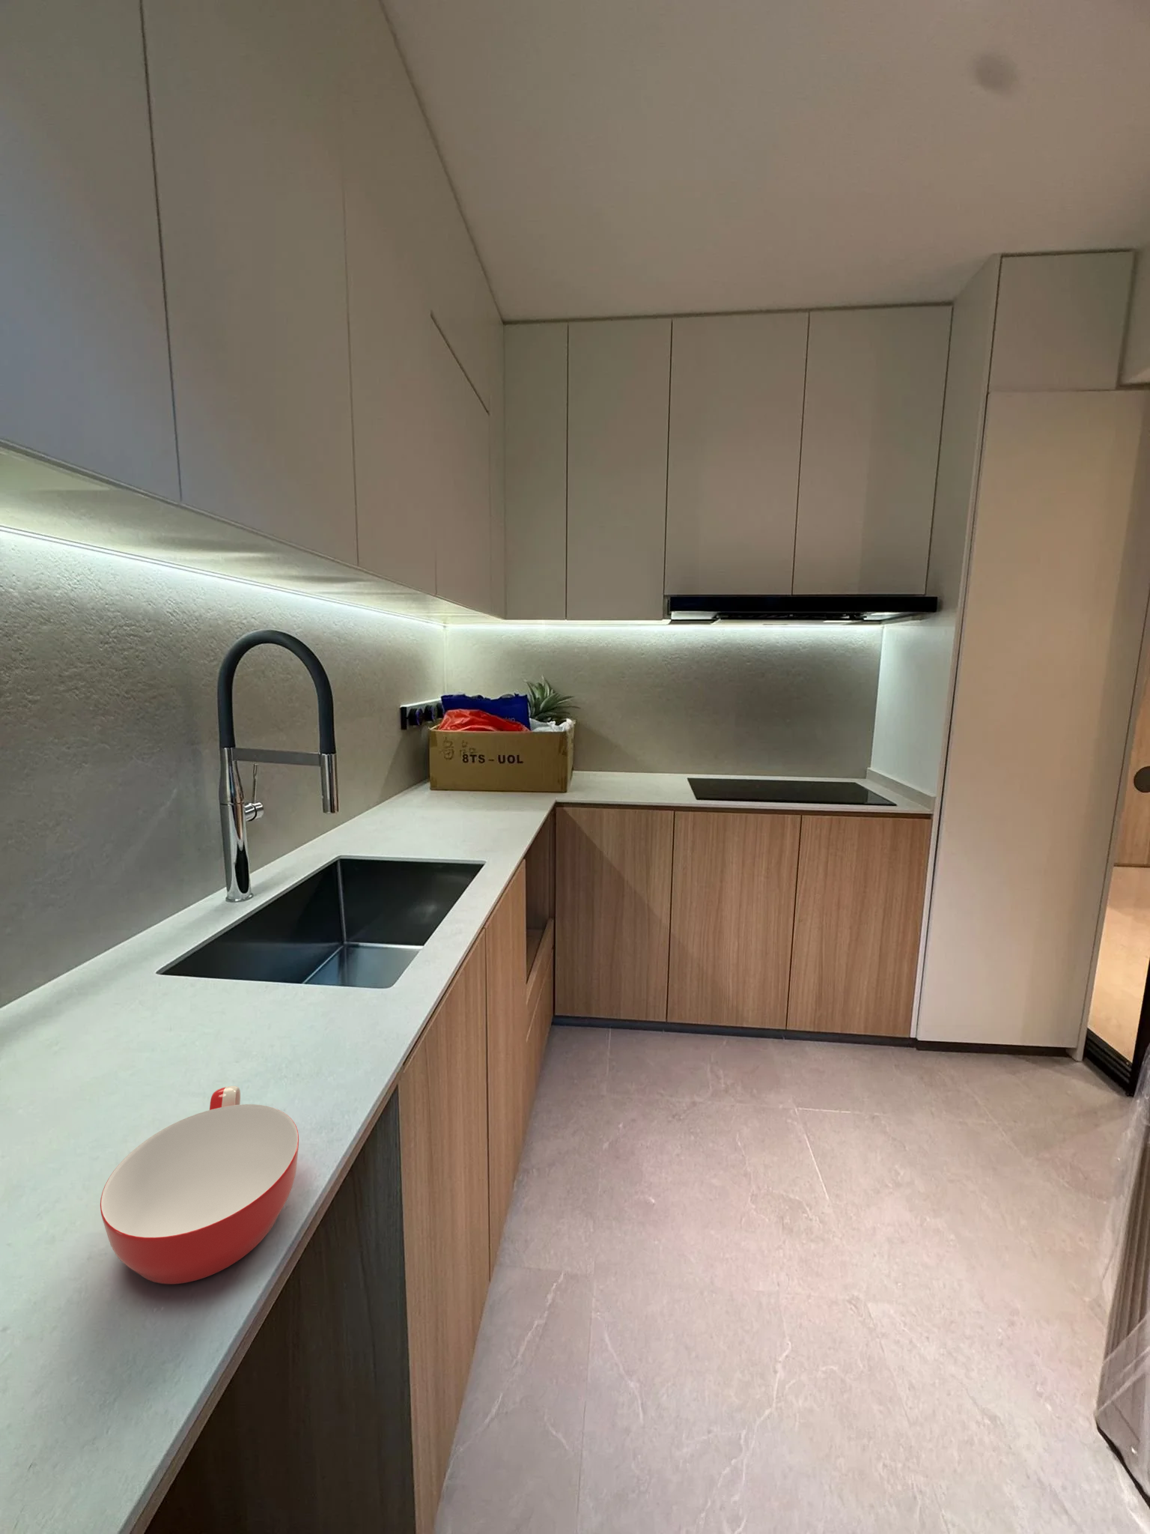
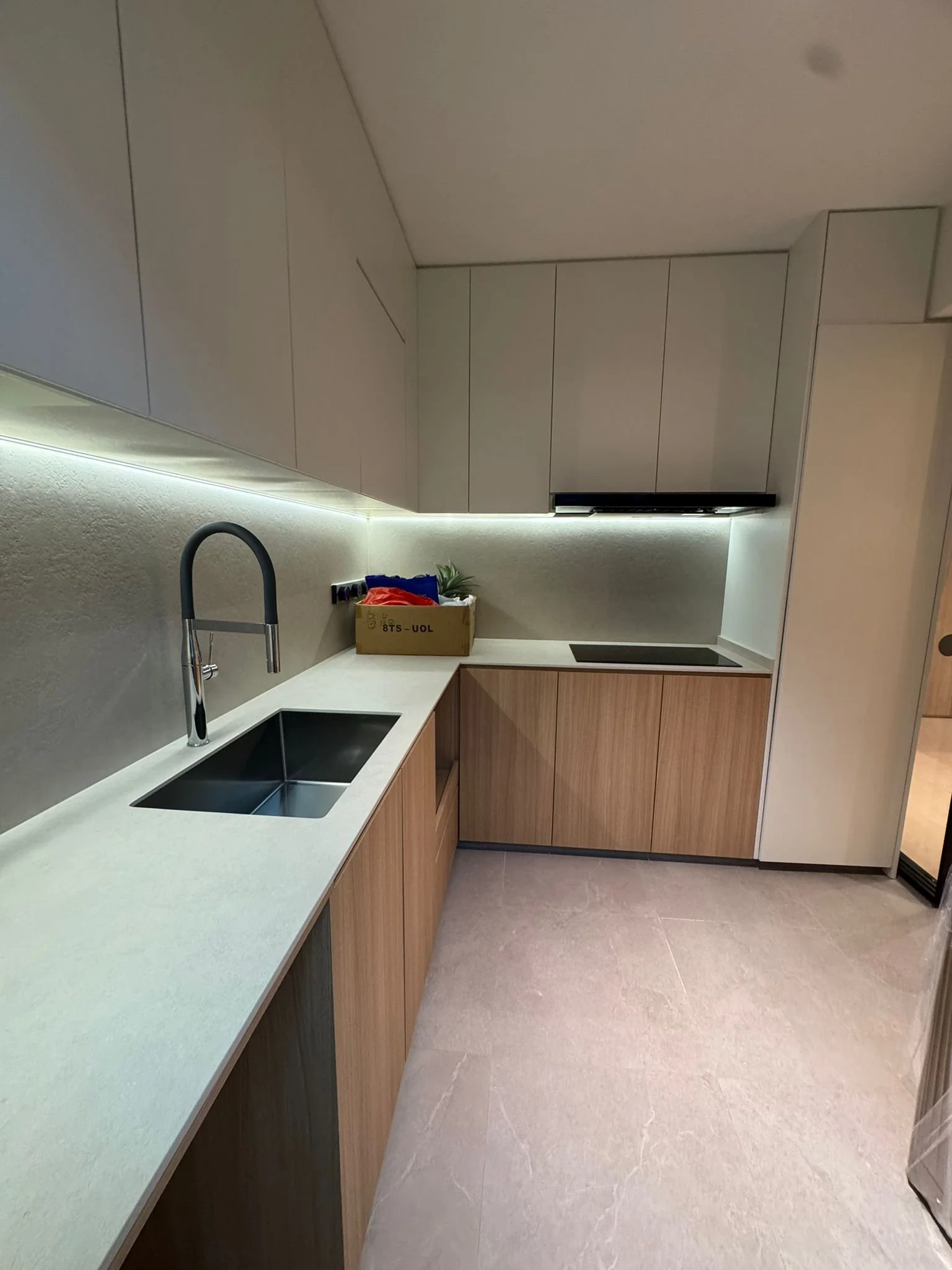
- bowl (214, 1174)
